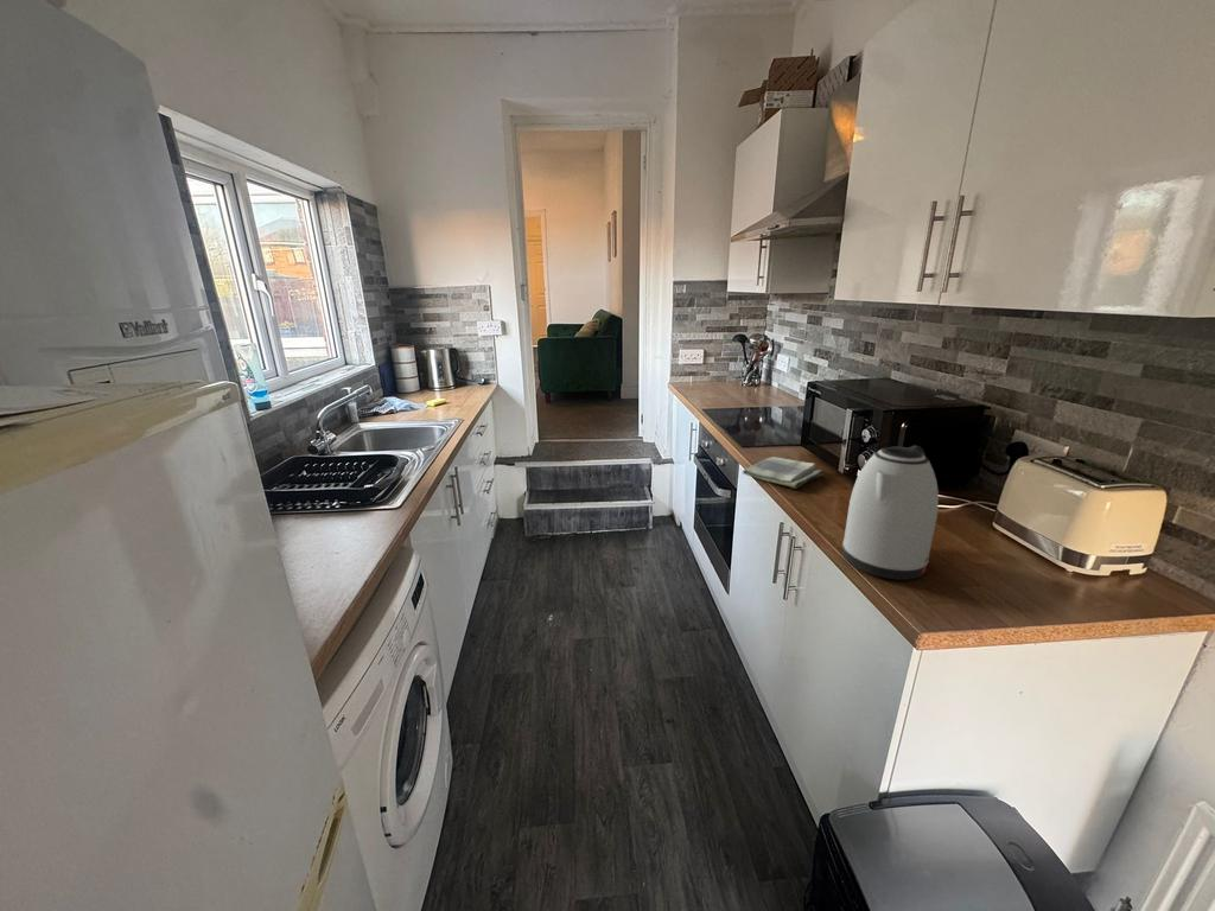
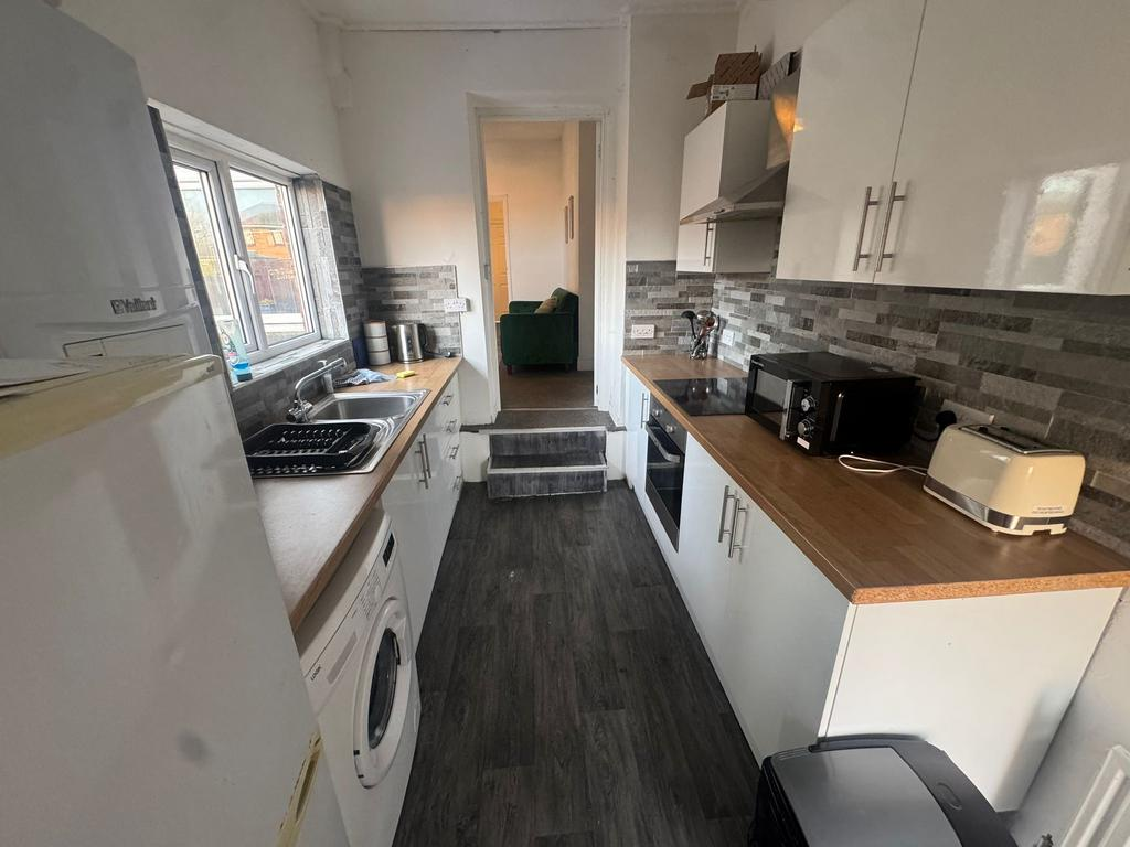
- dish towel (783, 470)
- kettle (897, 502)
